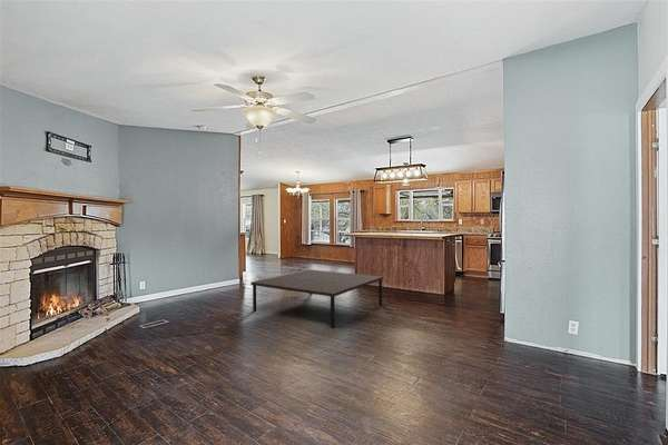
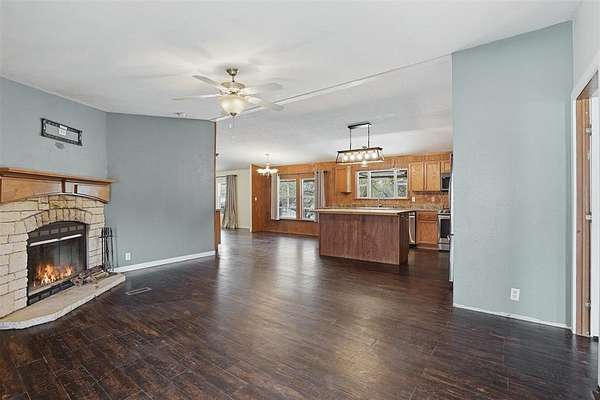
- coffee table (320, 293)
